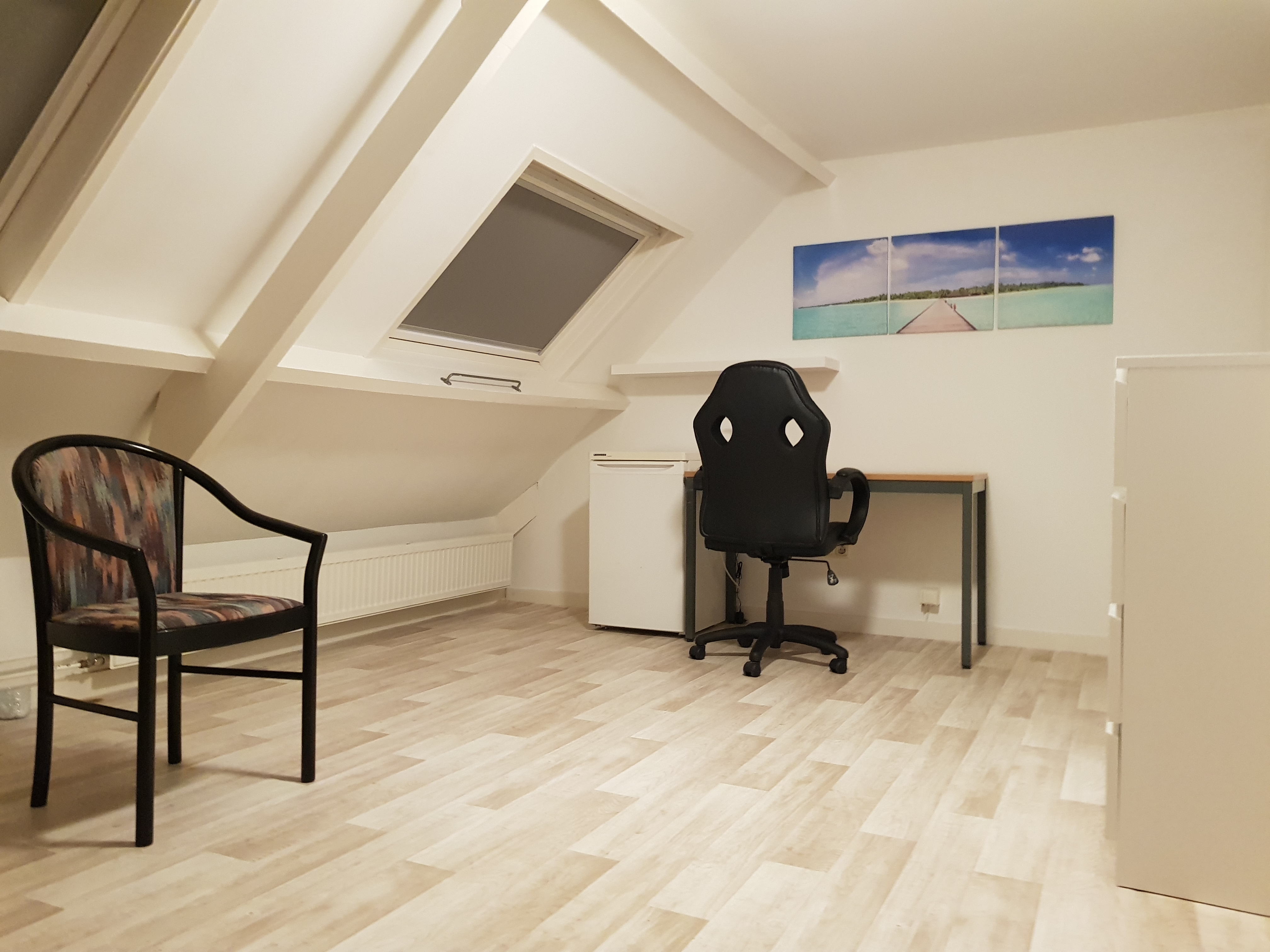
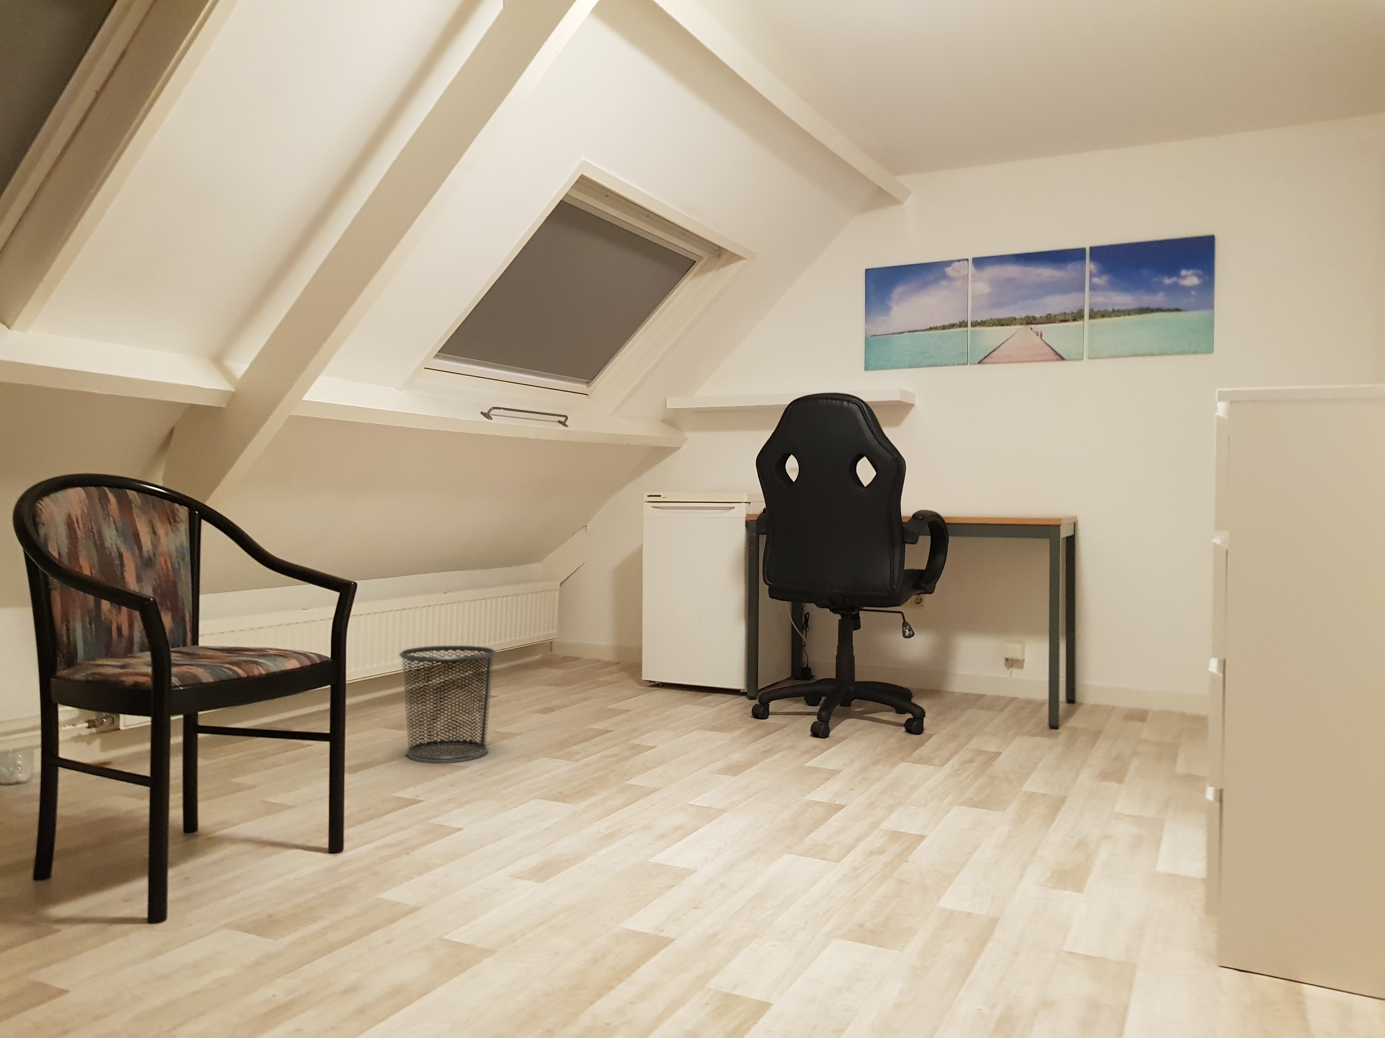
+ waste bin (447, 701)
